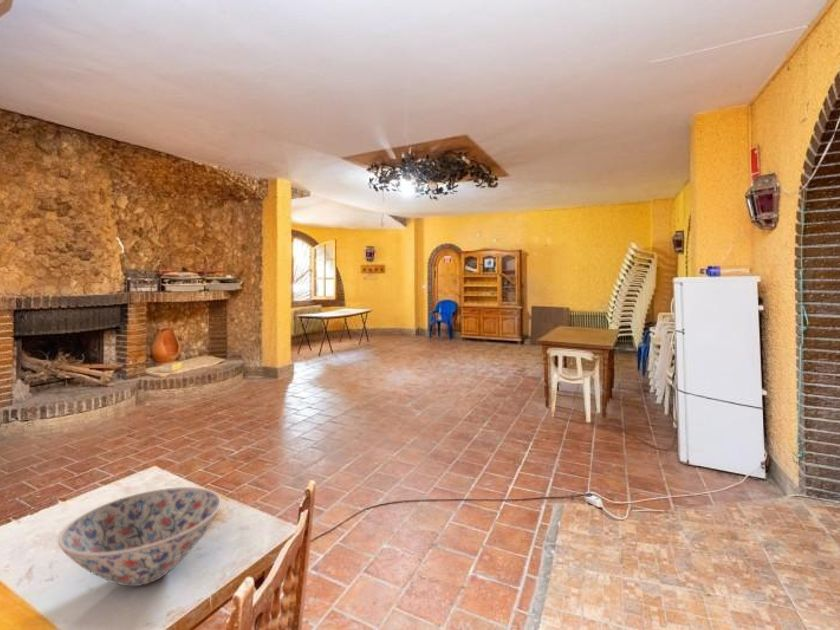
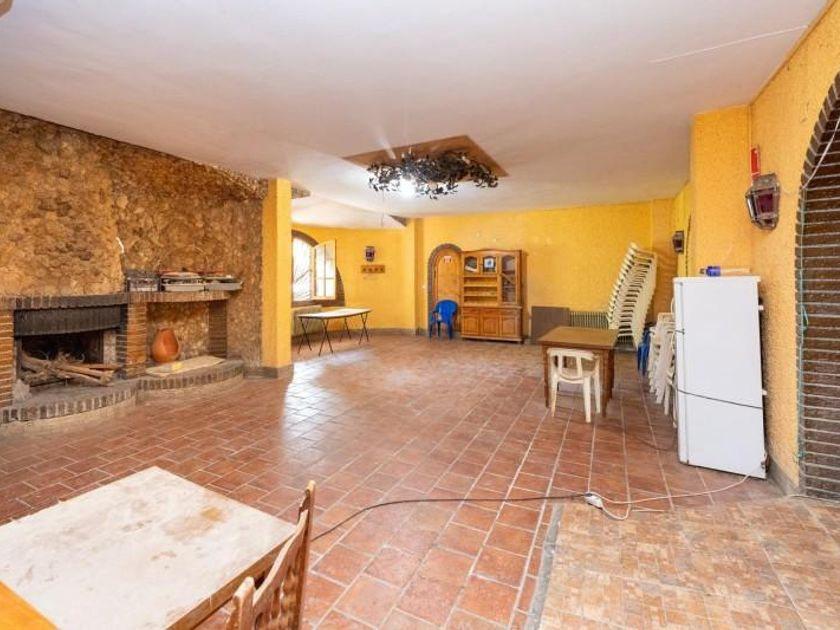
- bowl (147, 545)
